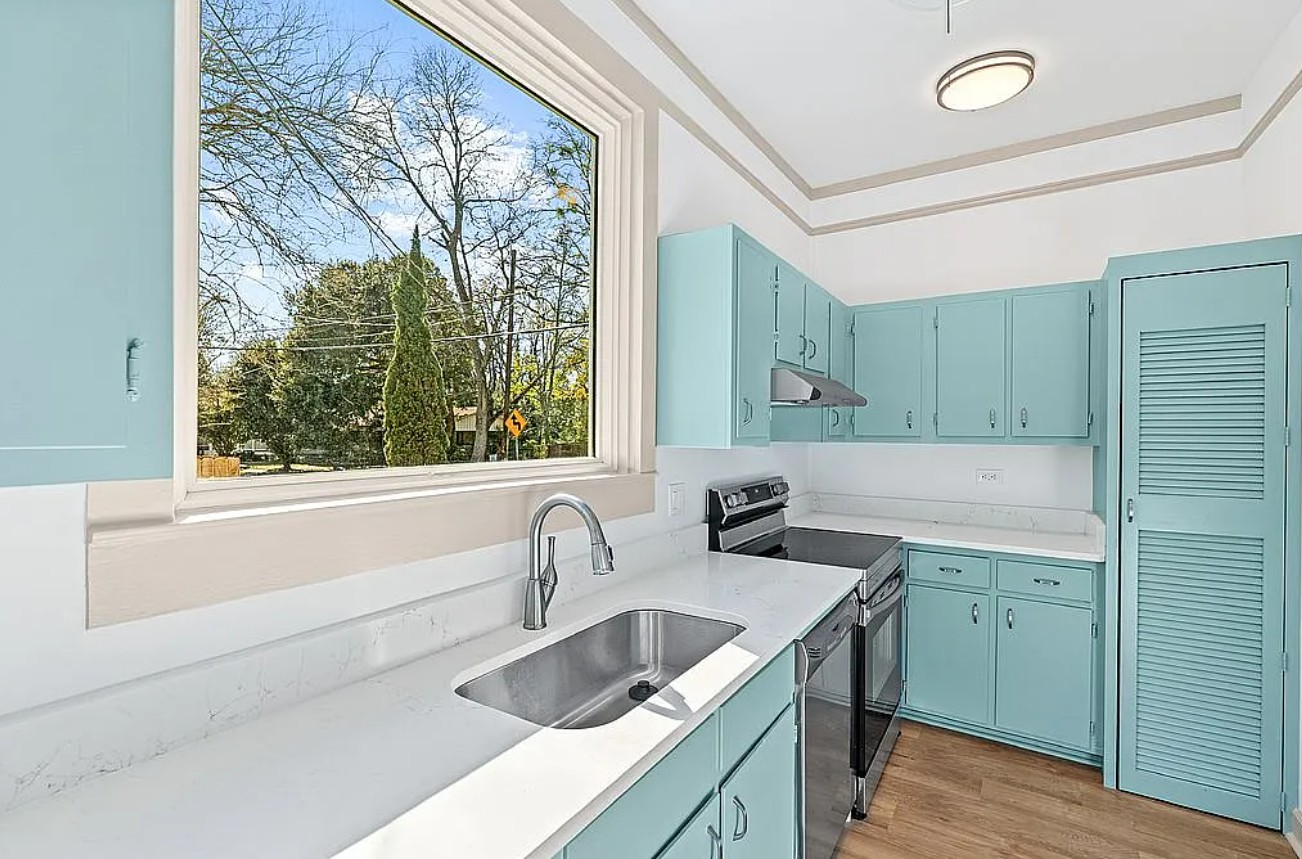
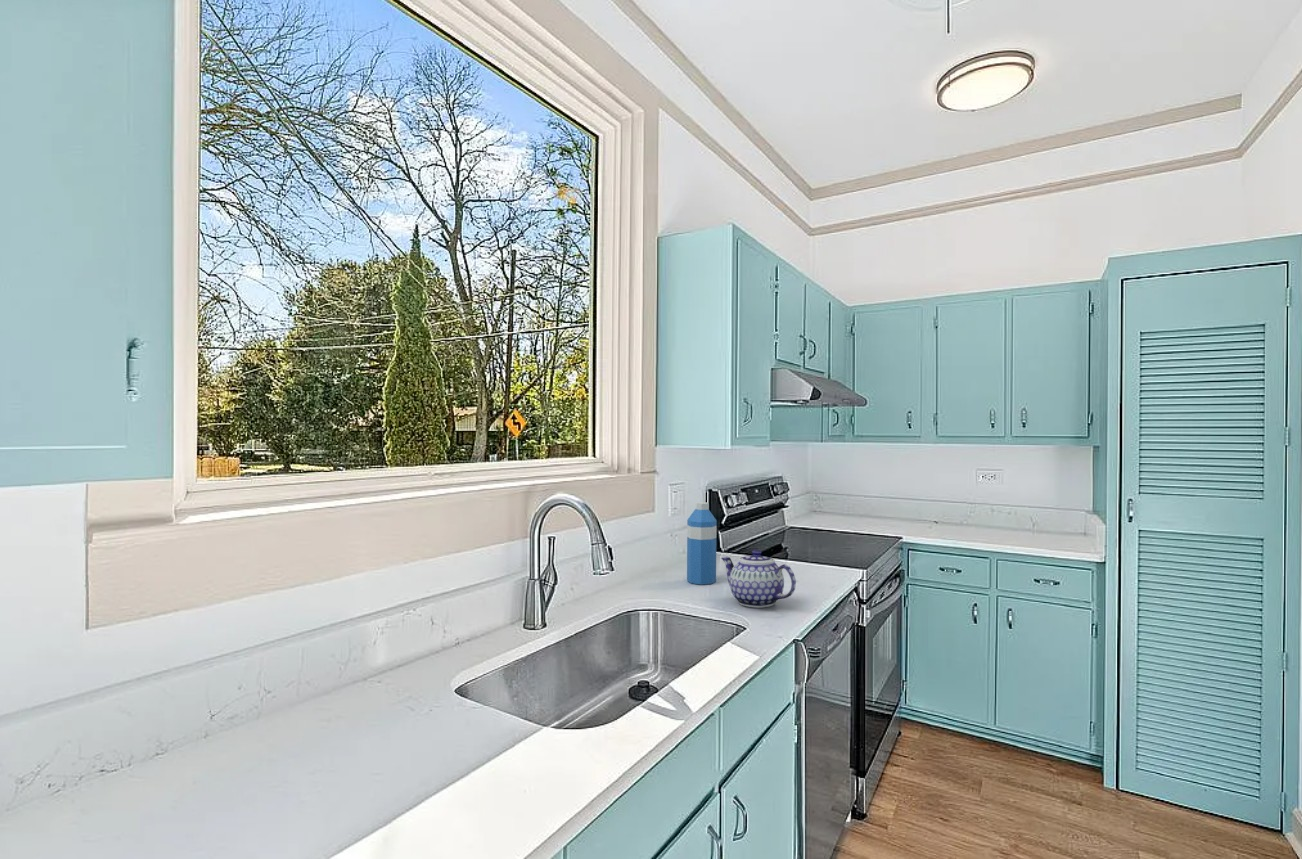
+ water bottle (701, 541)
+ teapot (756, 576)
